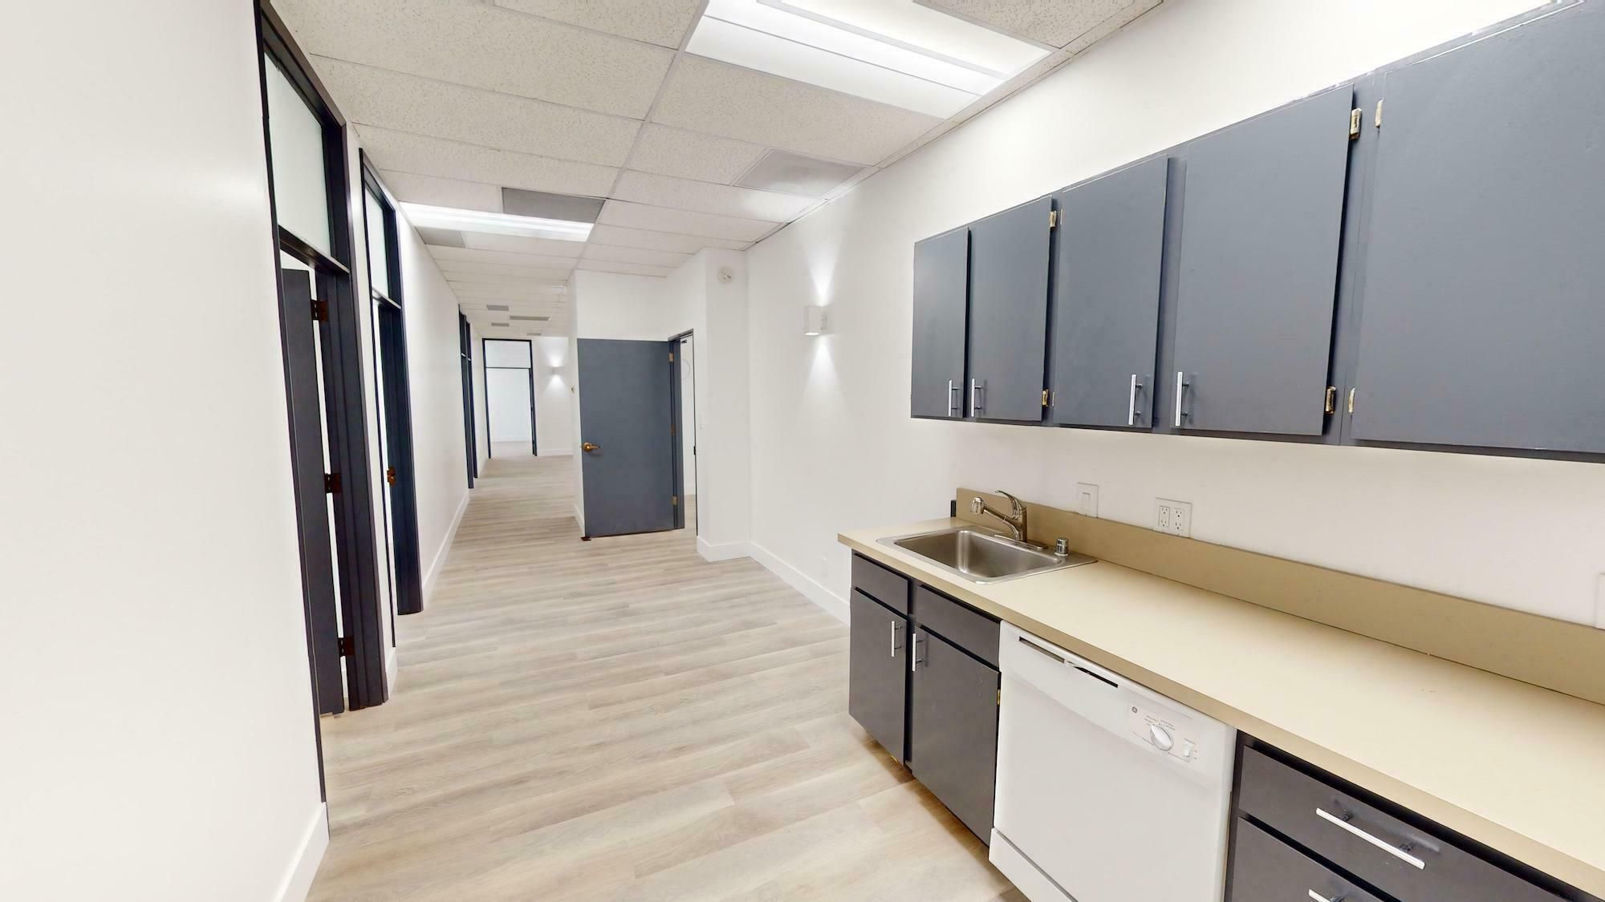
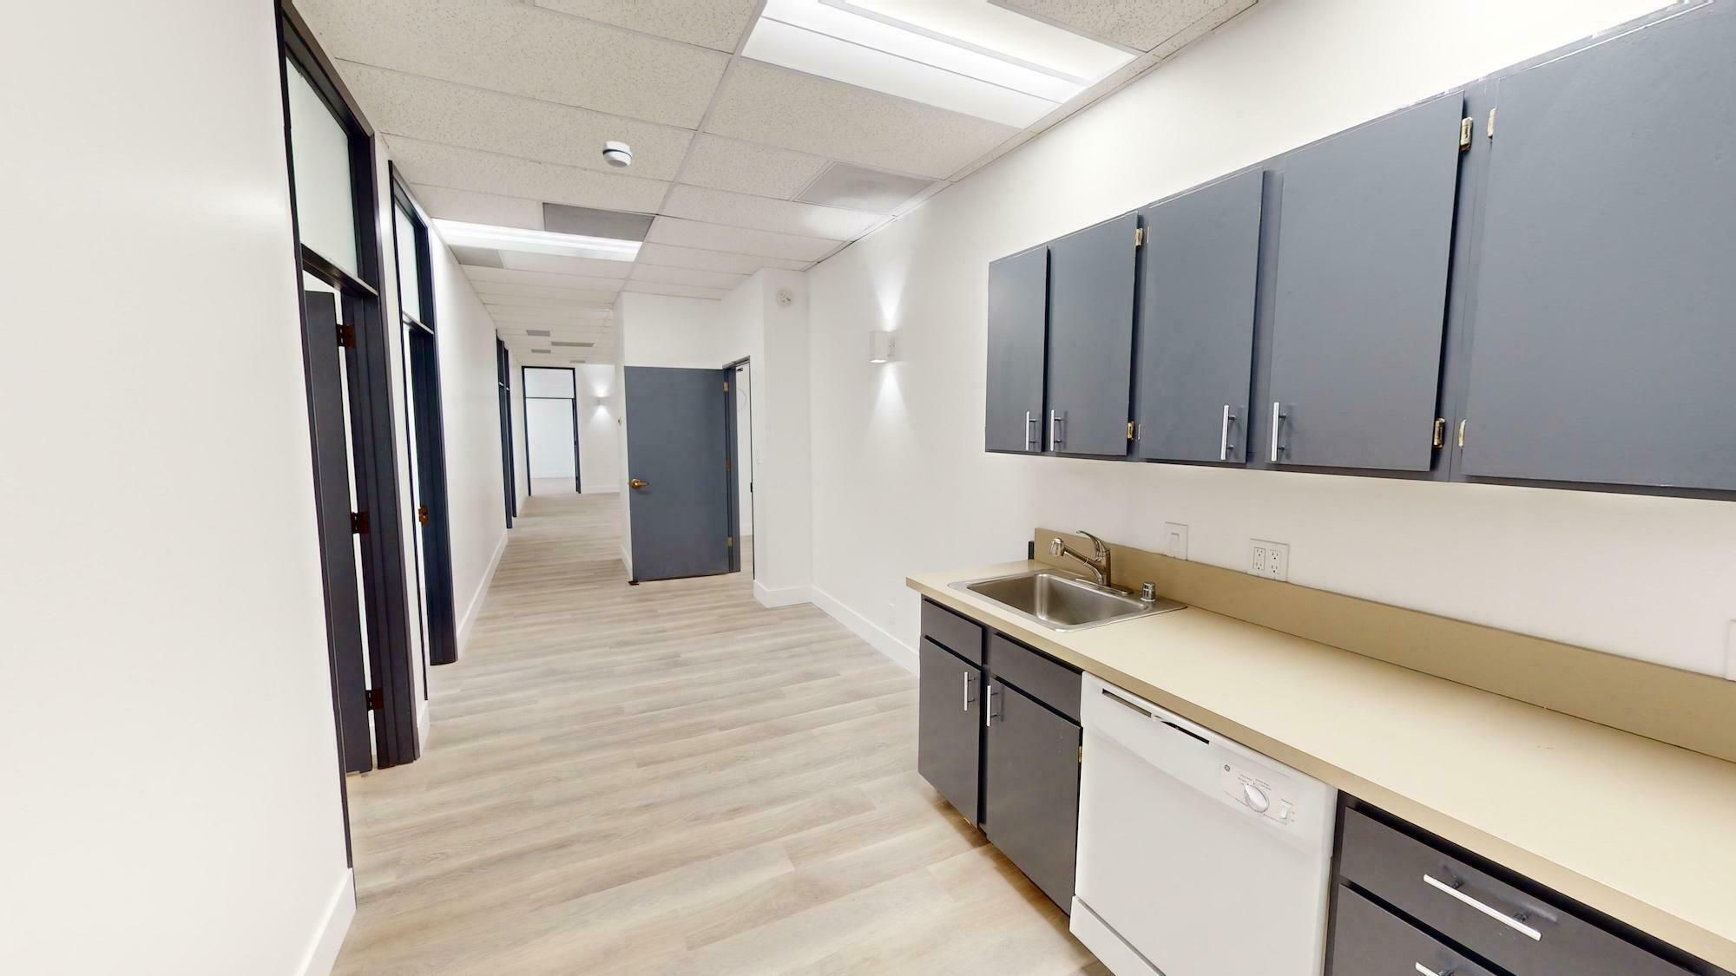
+ smoke detector (618, 155)
